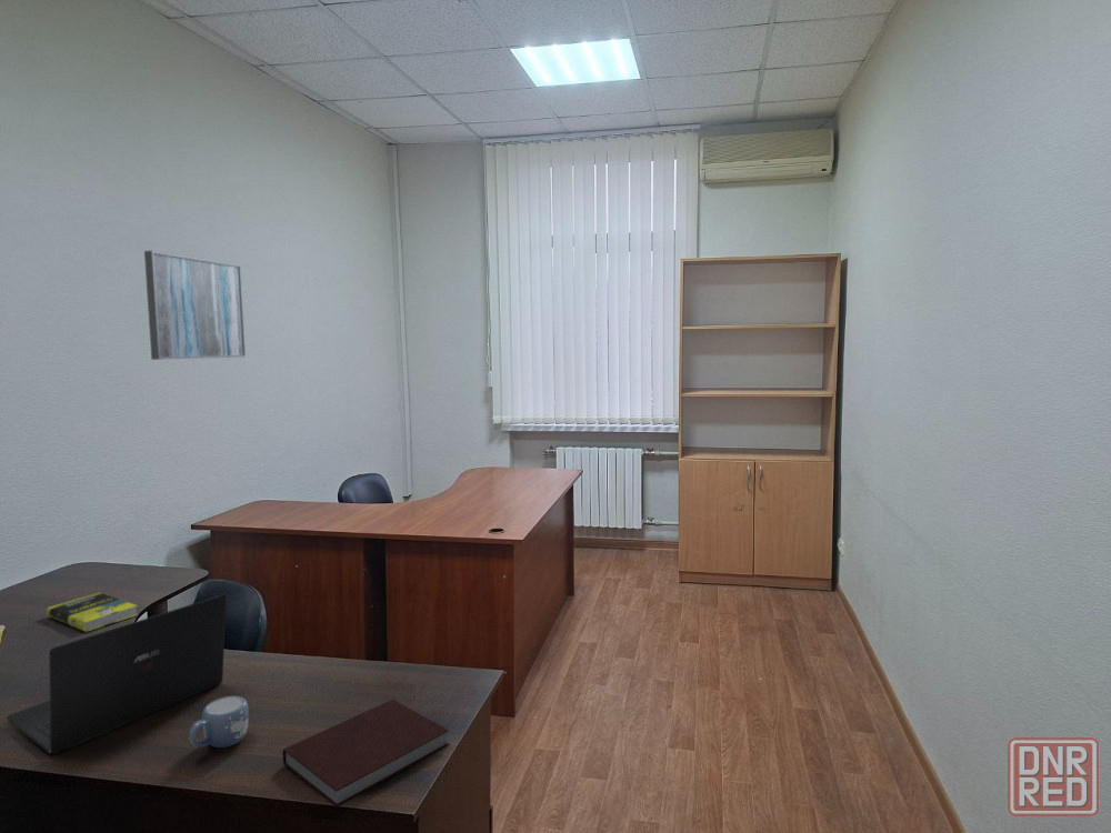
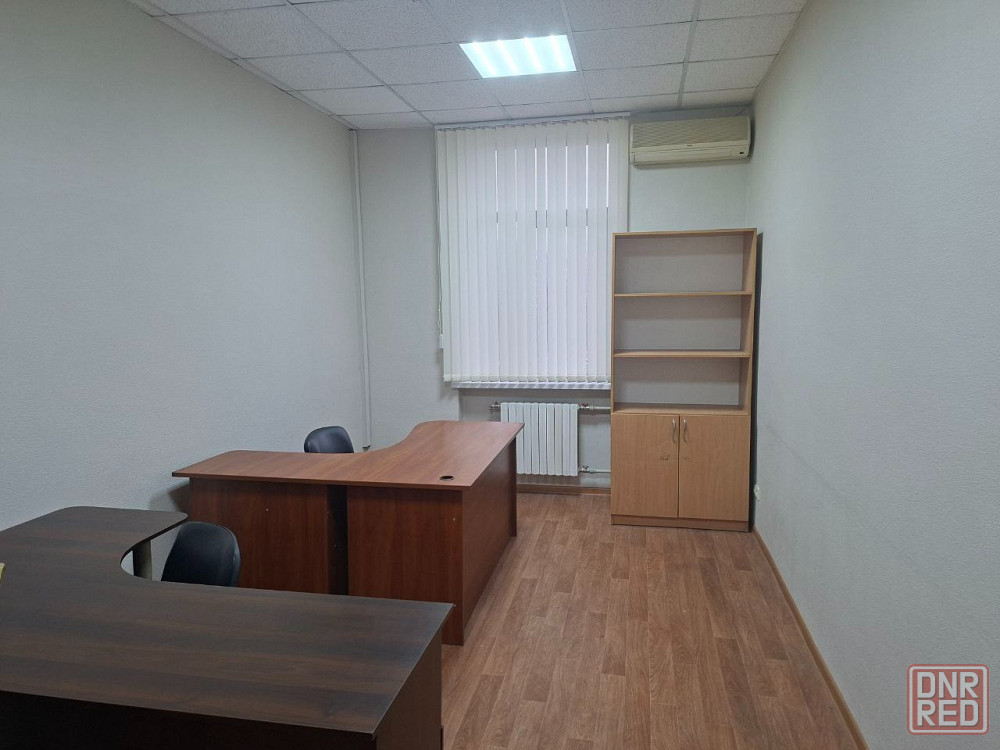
- laptop (120, 654)
- wall art (199, 308)
- book (92, 611)
- mug (218, 726)
- notebook (368, 746)
